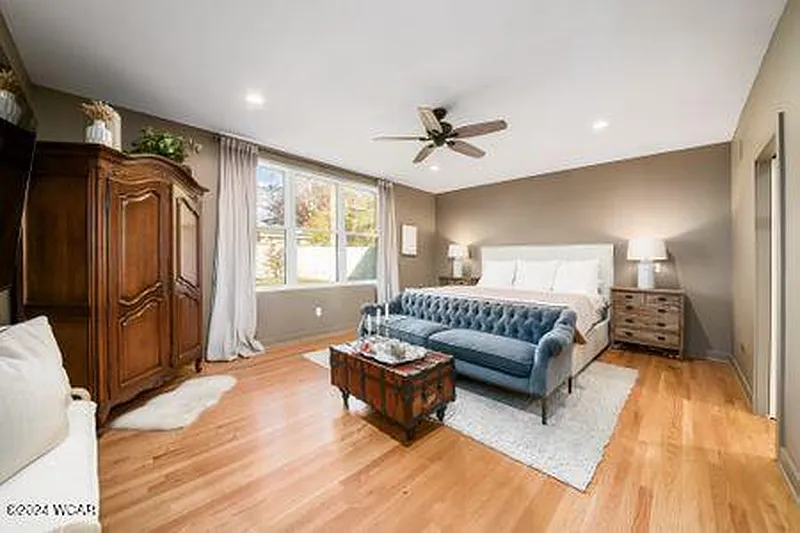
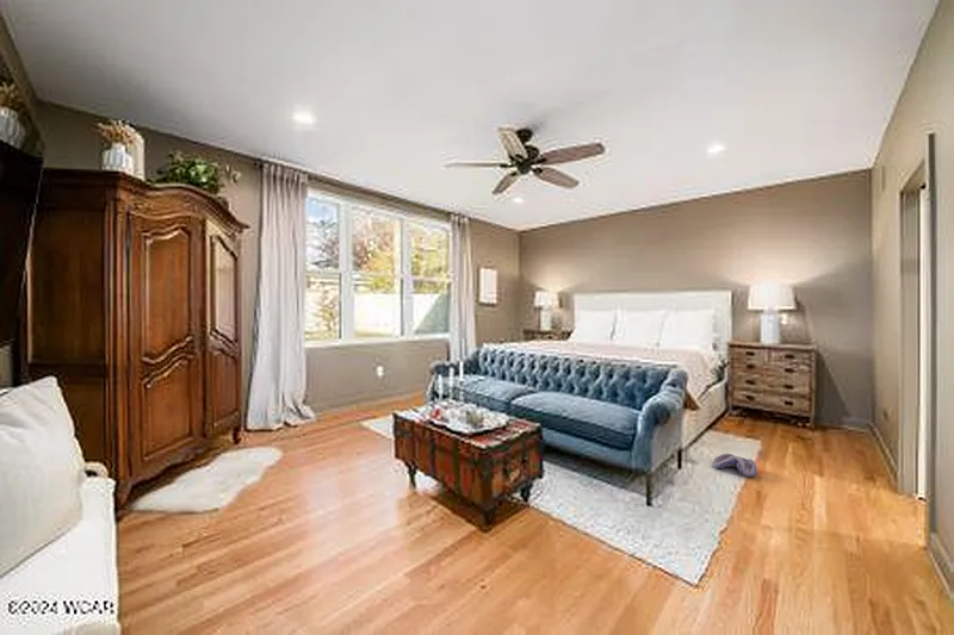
+ shoe (738, 462)
